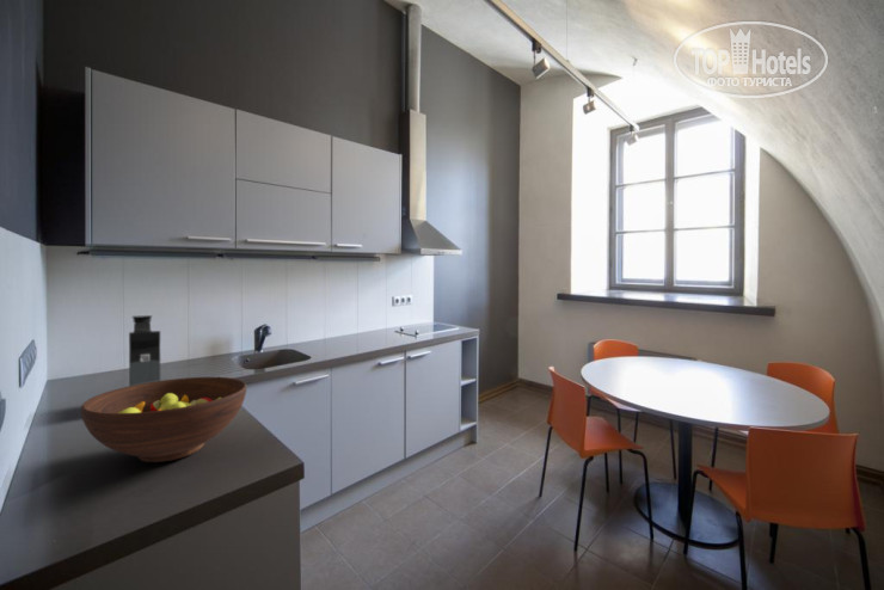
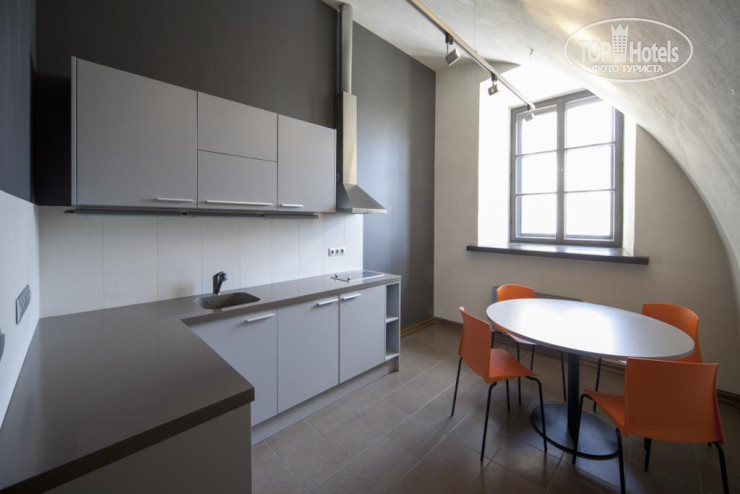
- fruit bowl (172, 422)
- coffee maker (145, 358)
